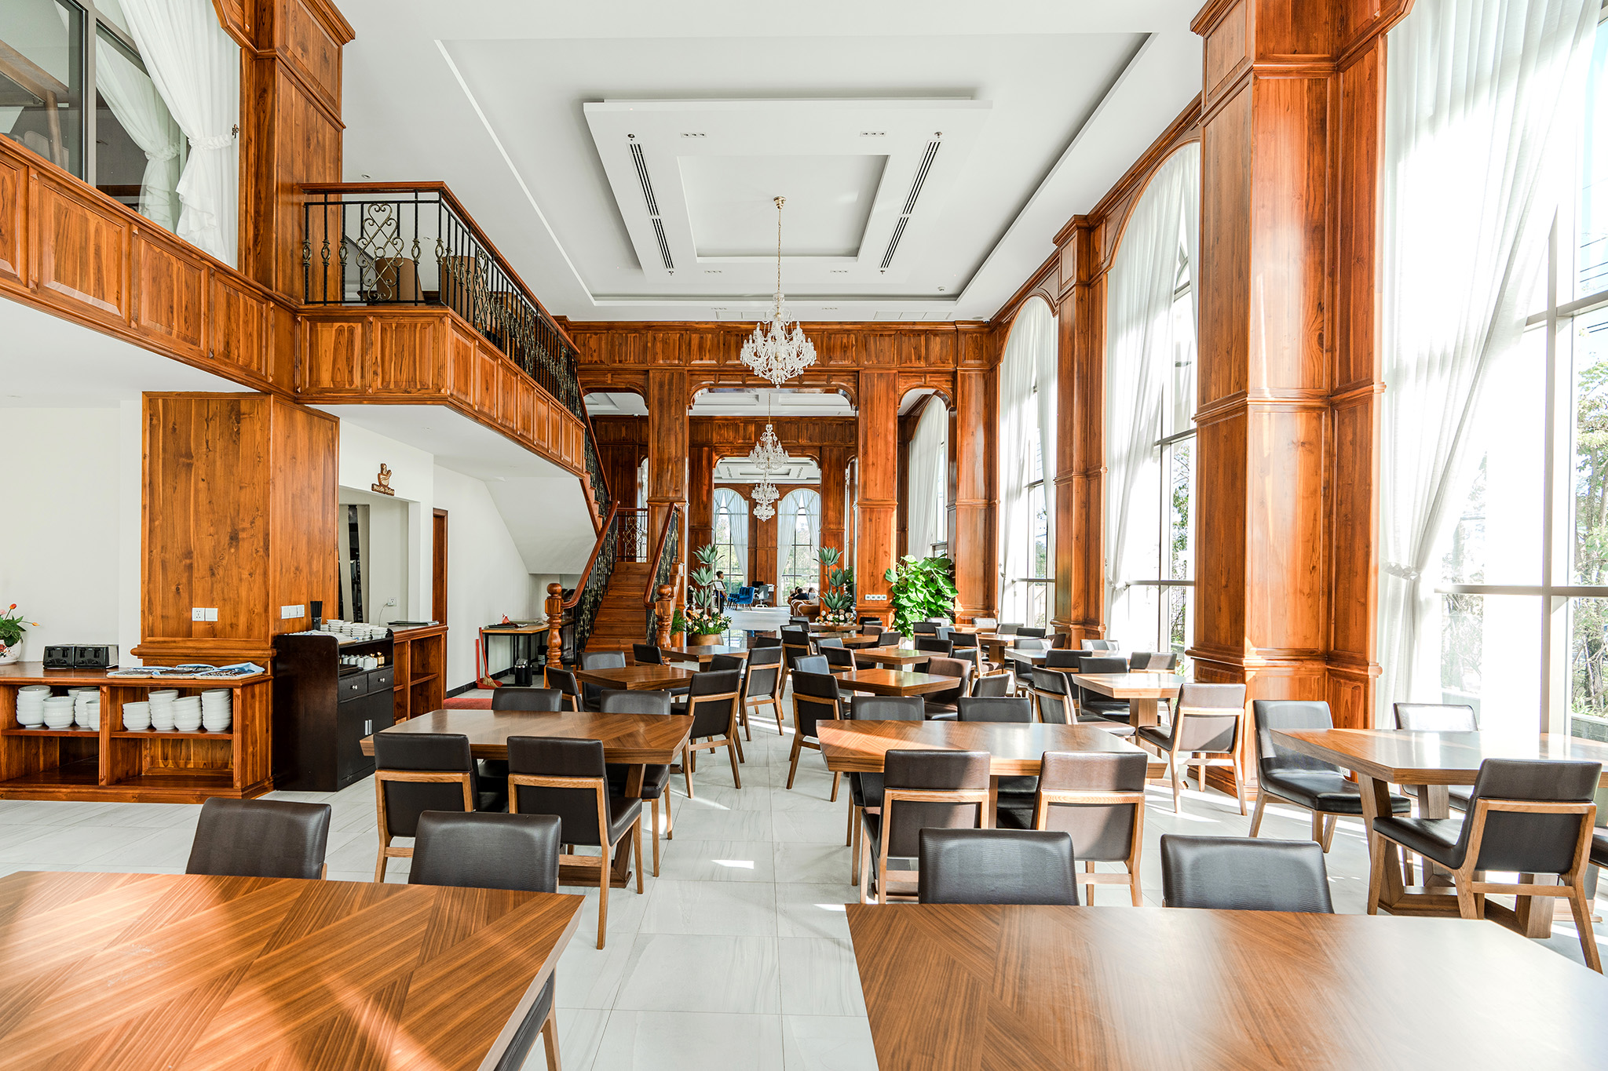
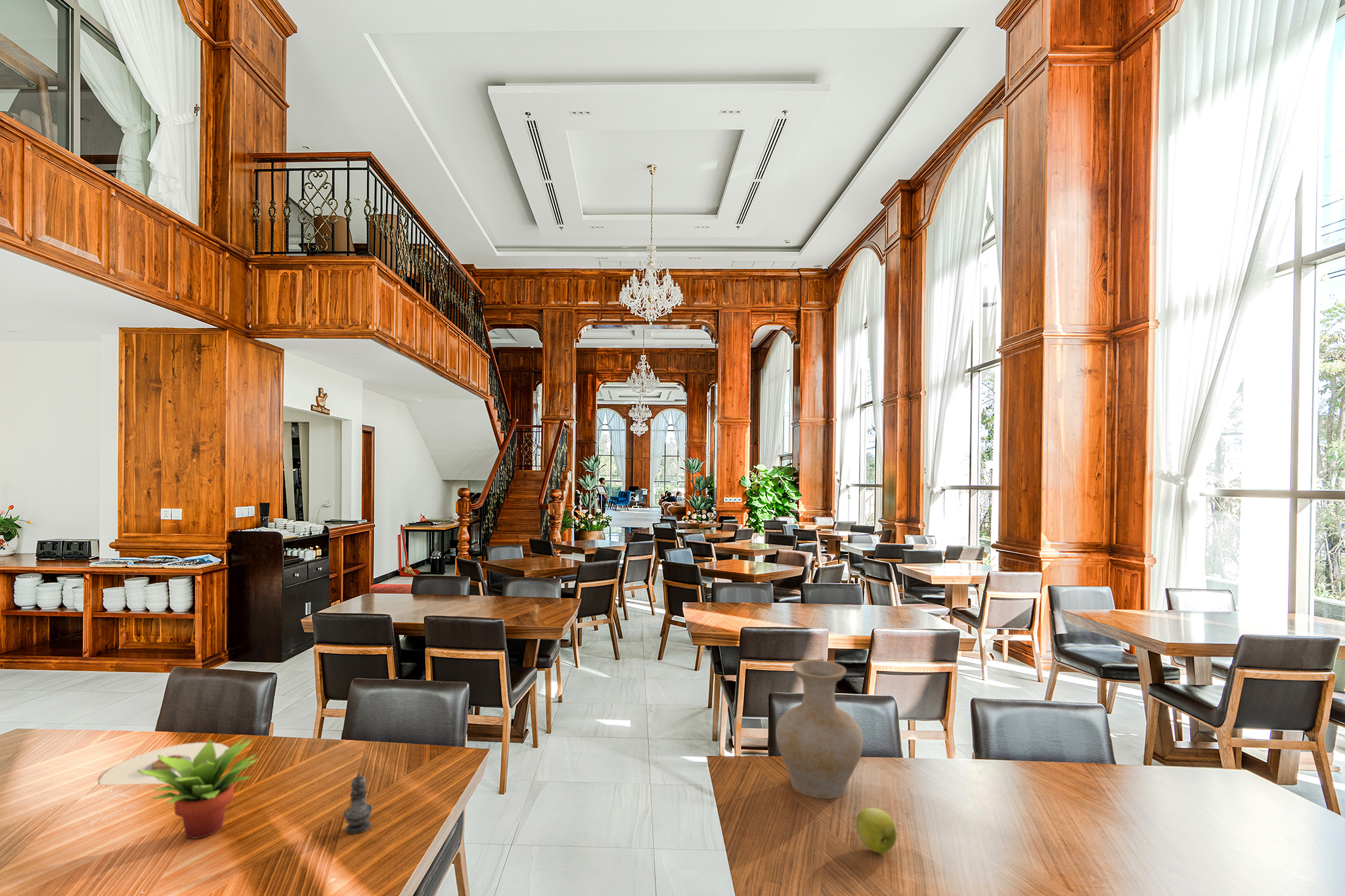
+ plate (167, 765)
+ succulent plant (203, 788)
+ salt shaker (358, 800)
+ apple (876, 830)
+ vase (818, 727)
